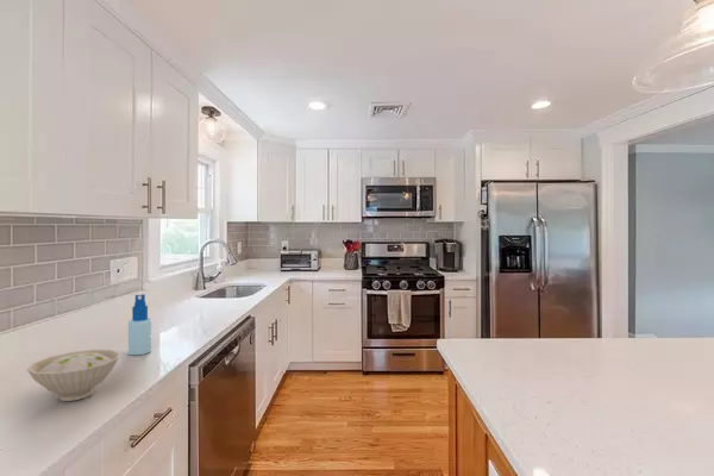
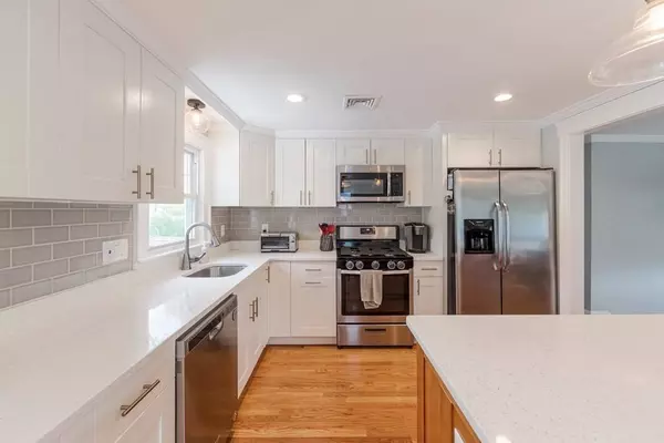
- bowl (76, 375)
- spray bottle (139, 322)
